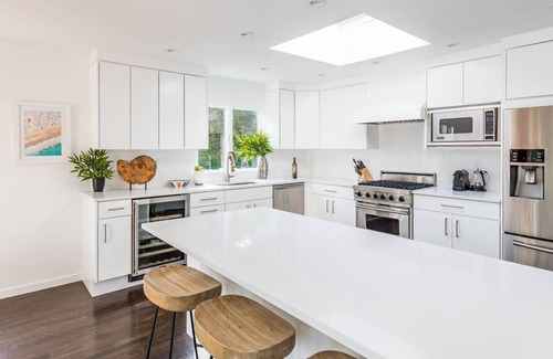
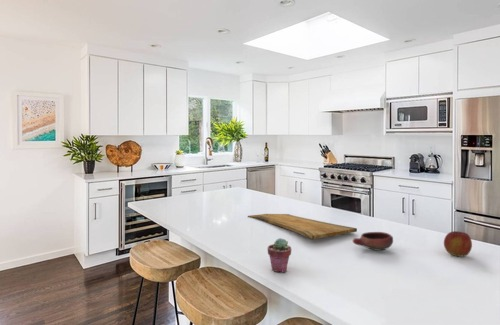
+ potted succulent (279, 253)
+ apple (457, 243)
+ bowl (374, 242)
+ cutting board (296, 222)
